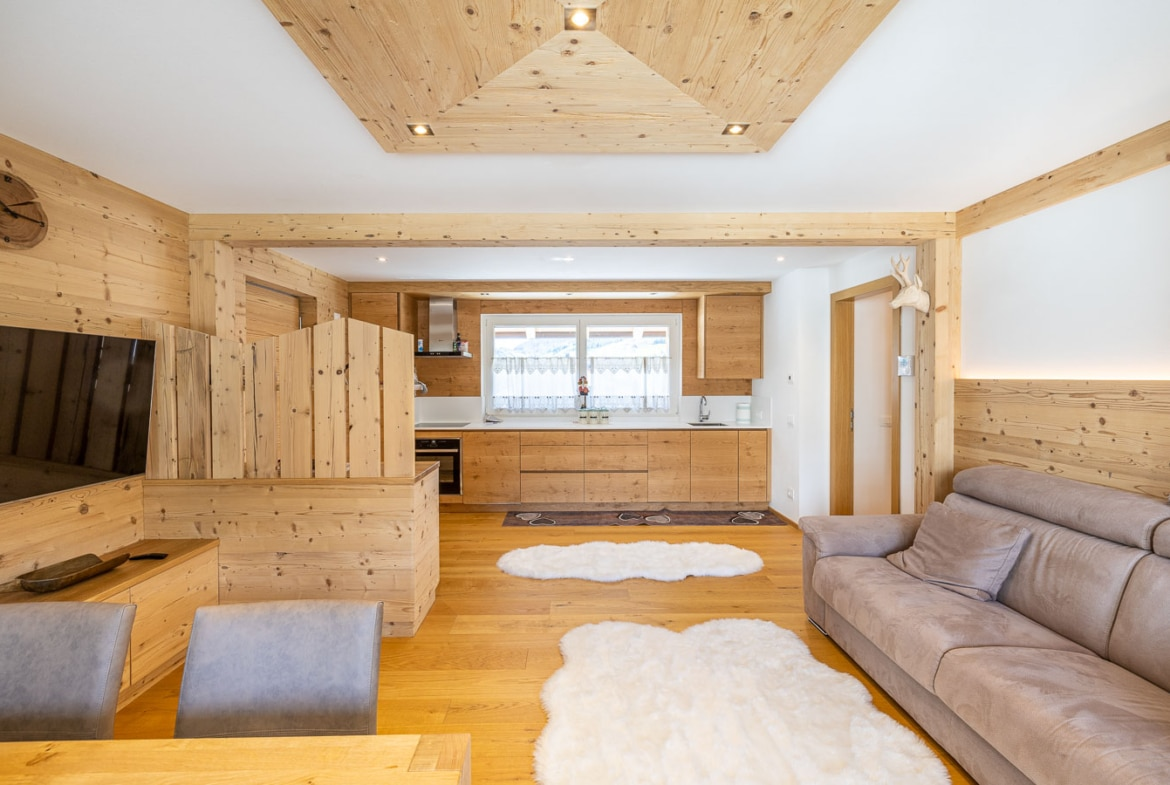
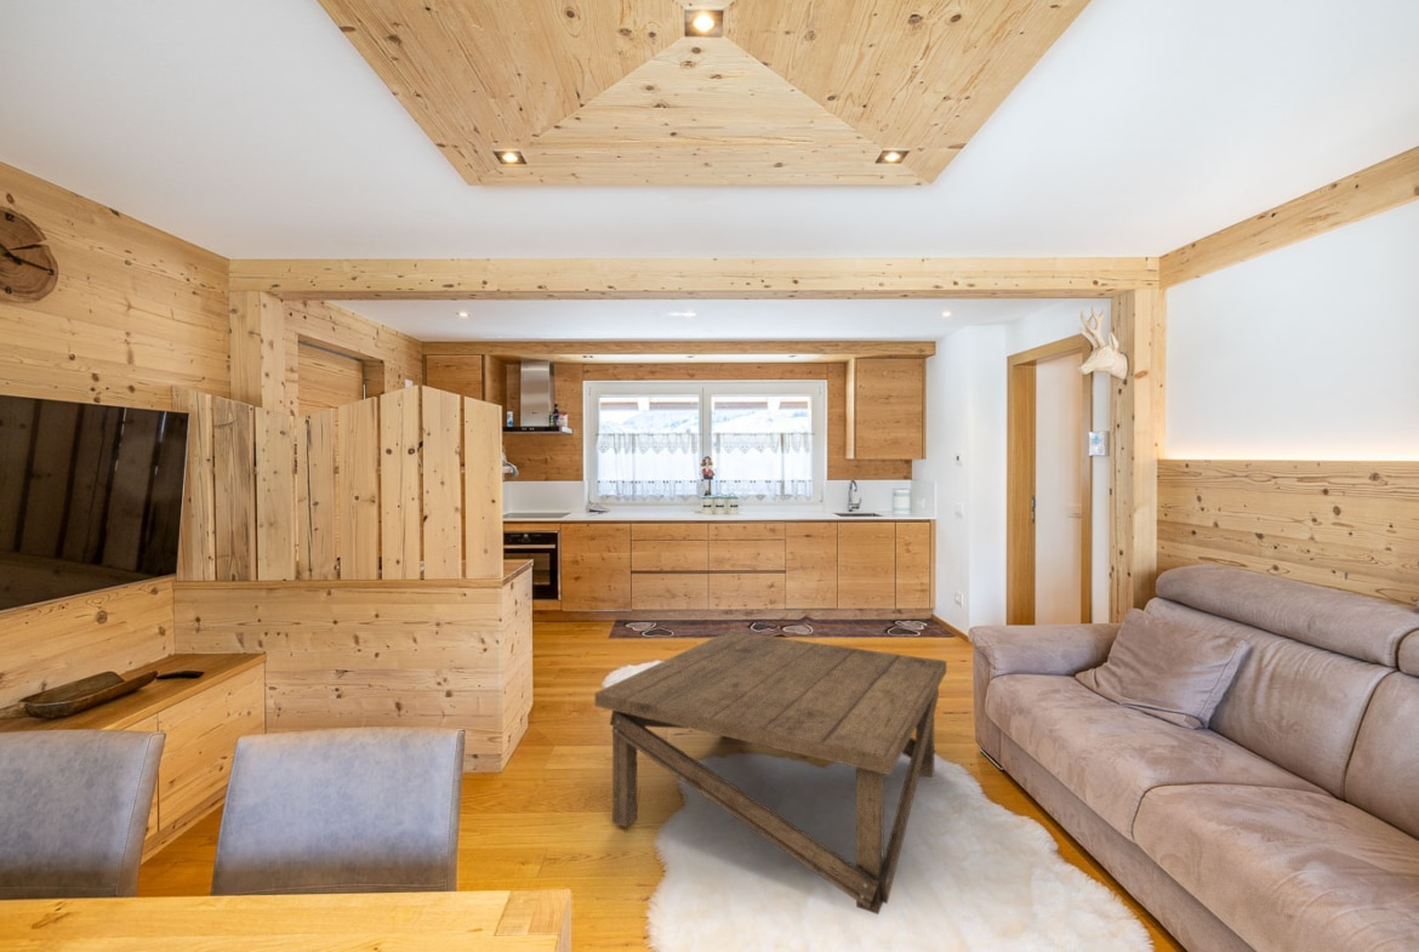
+ coffee table (785, 735)
